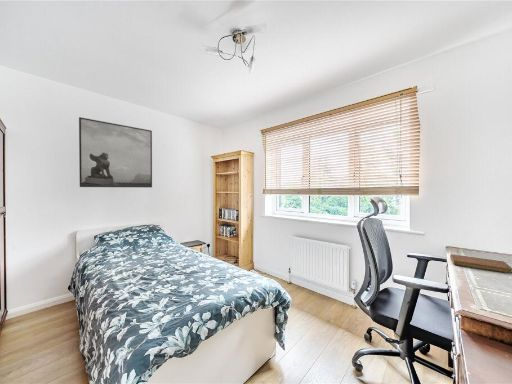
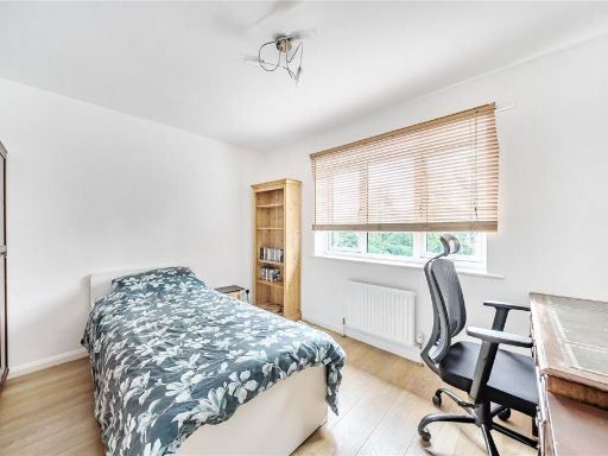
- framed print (119, 156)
- notebook (478, 262)
